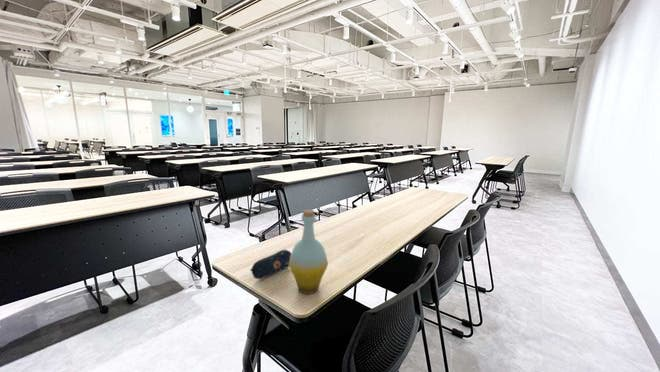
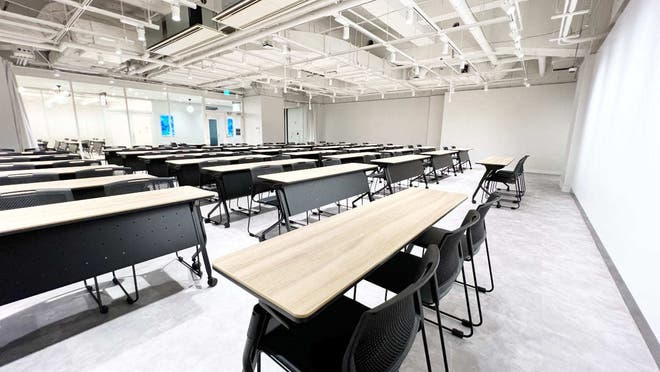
- pencil case (273, 263)
- bottle (308, 250)
